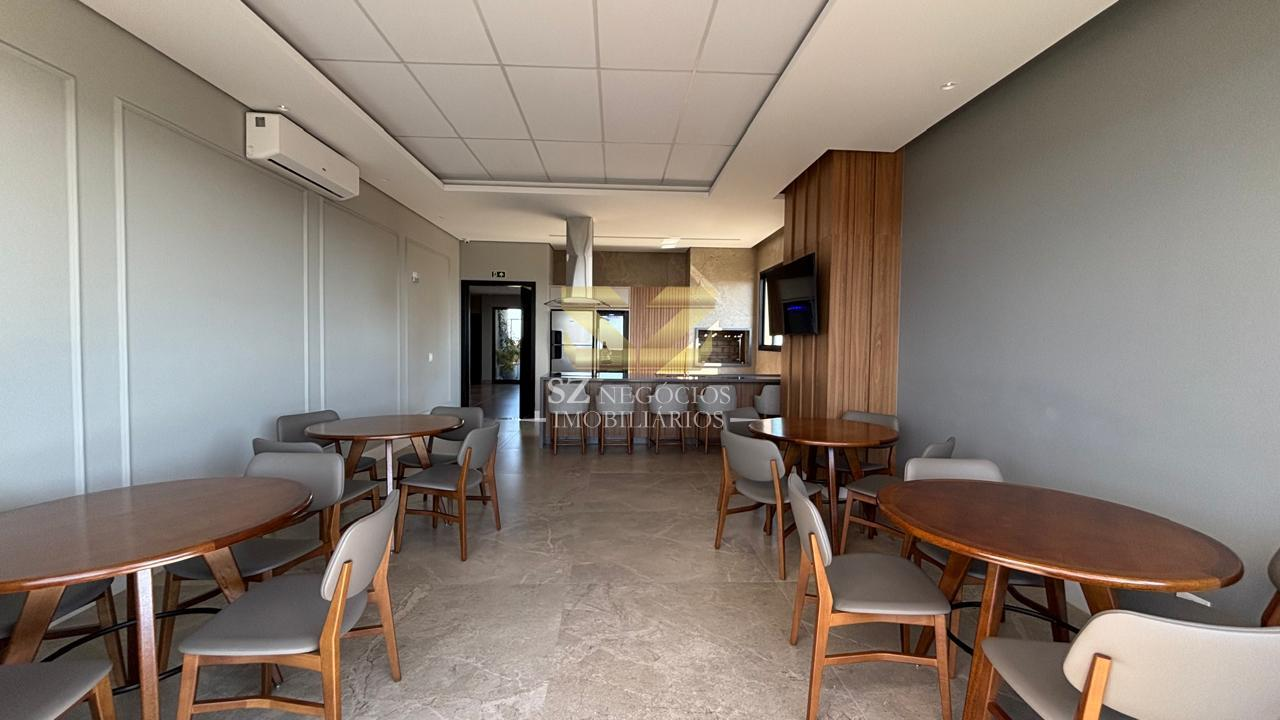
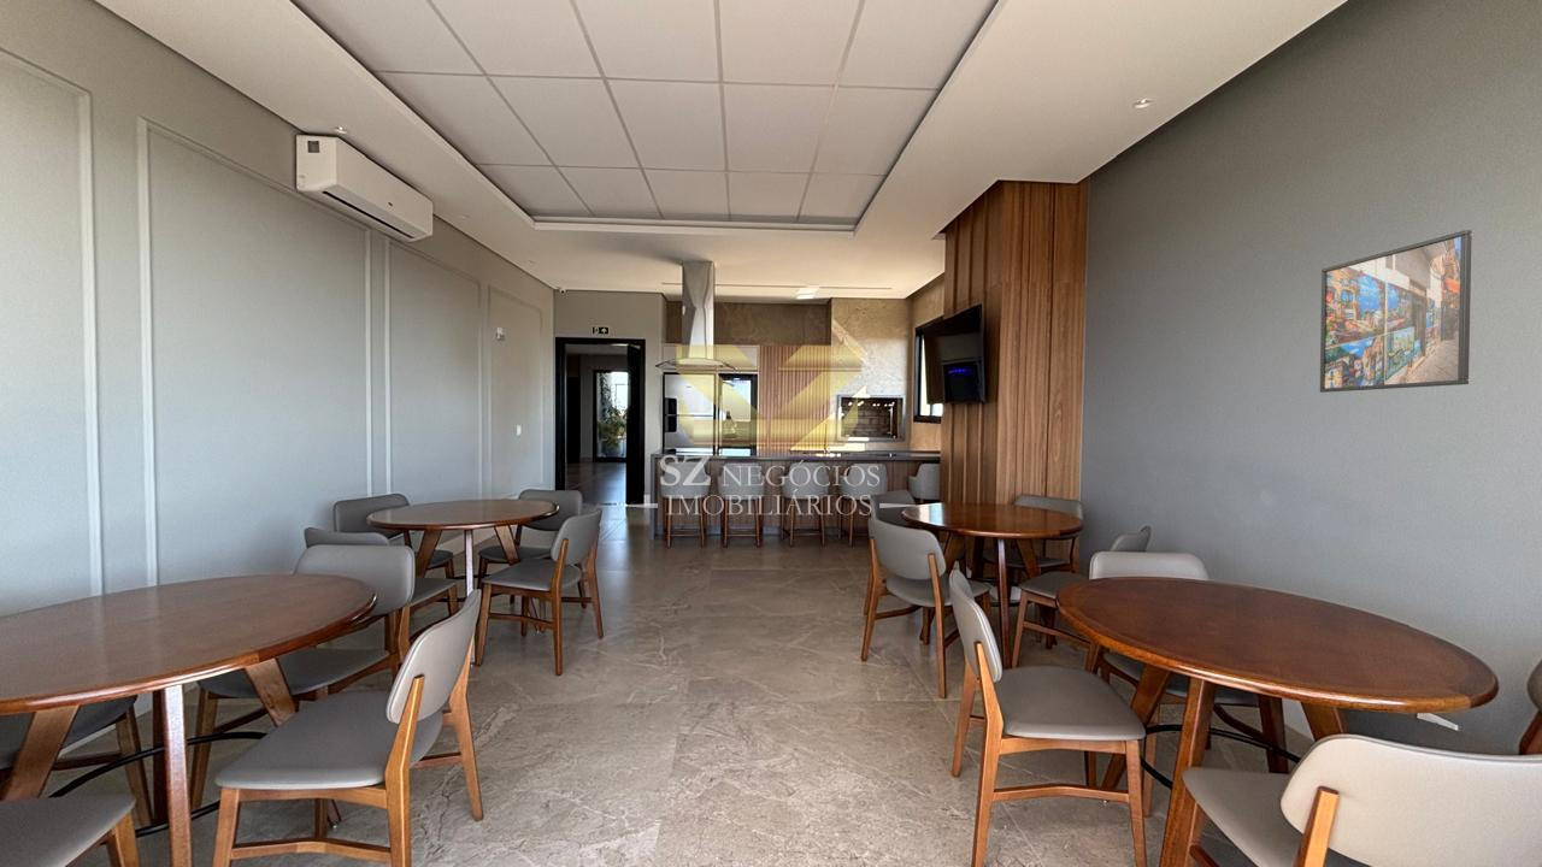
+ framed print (1387, 320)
